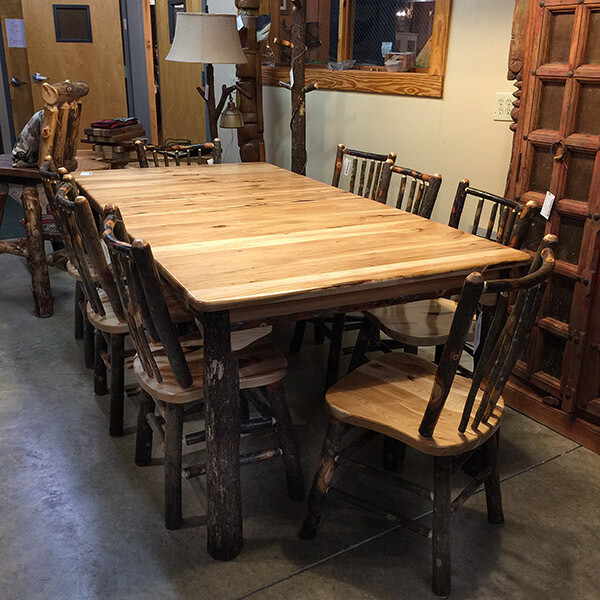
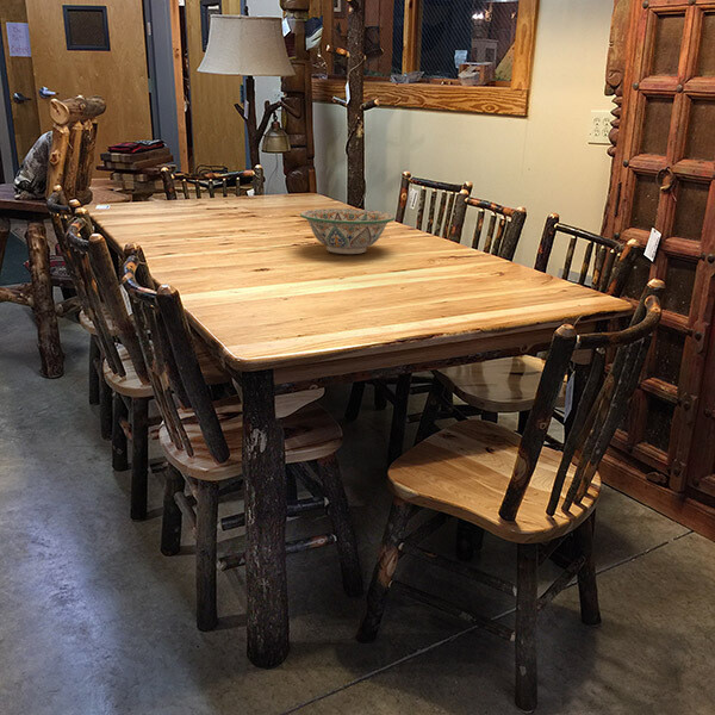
+ decorative bowl (347, 231)
